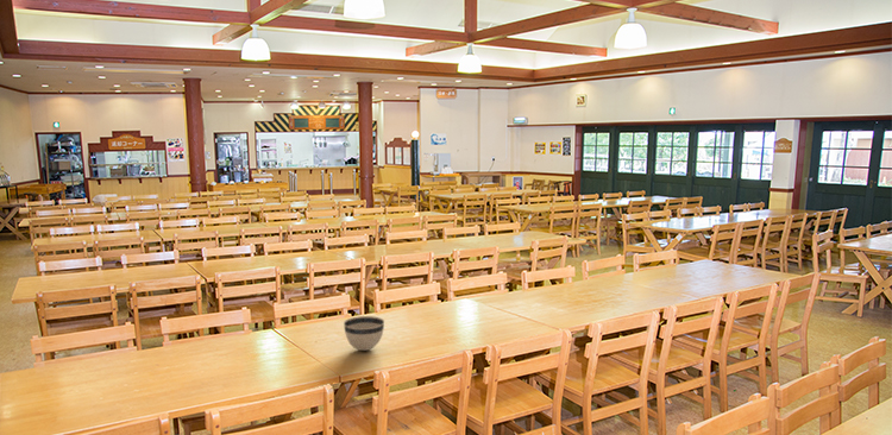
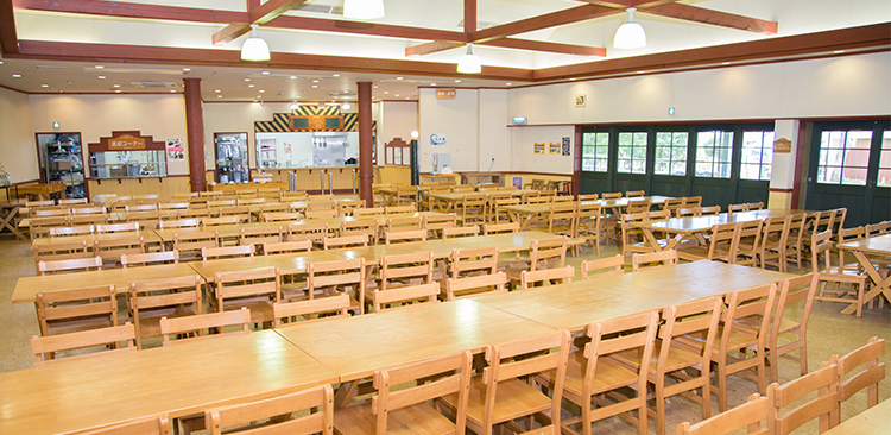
- bowl (364, 335)
